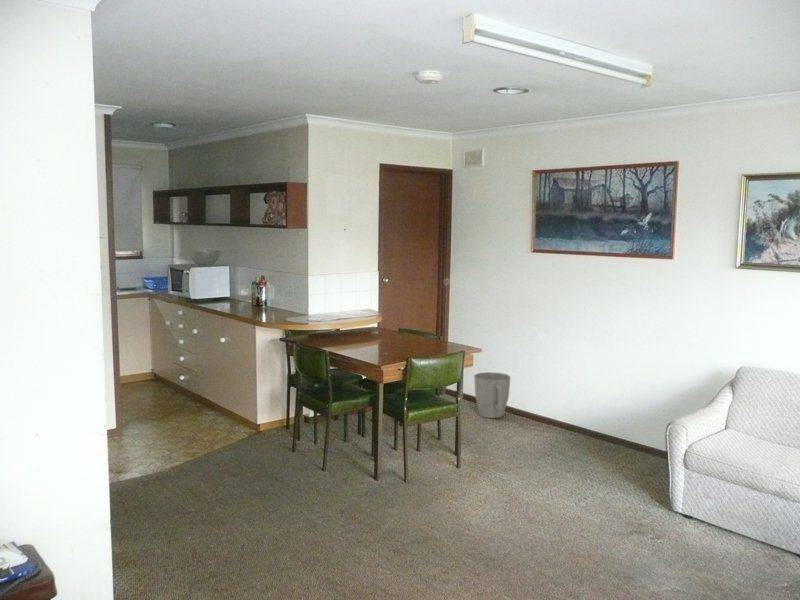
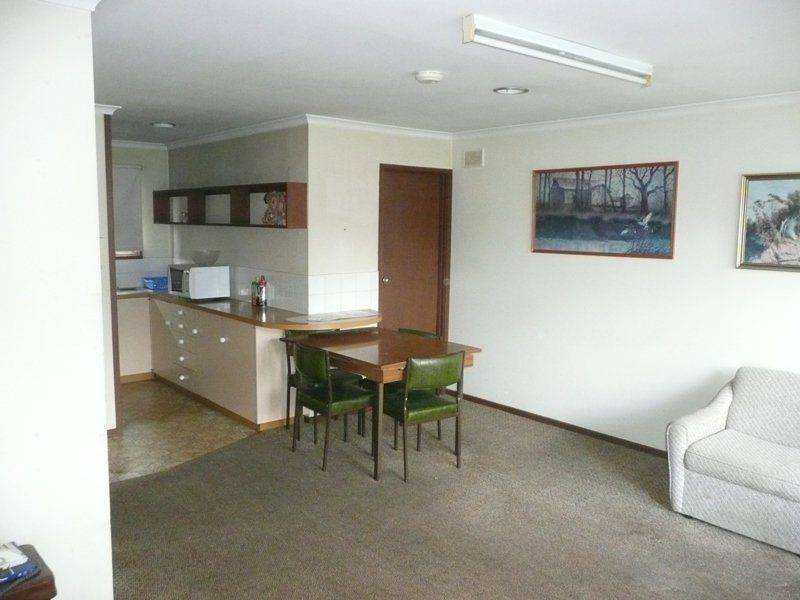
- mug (494, 396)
